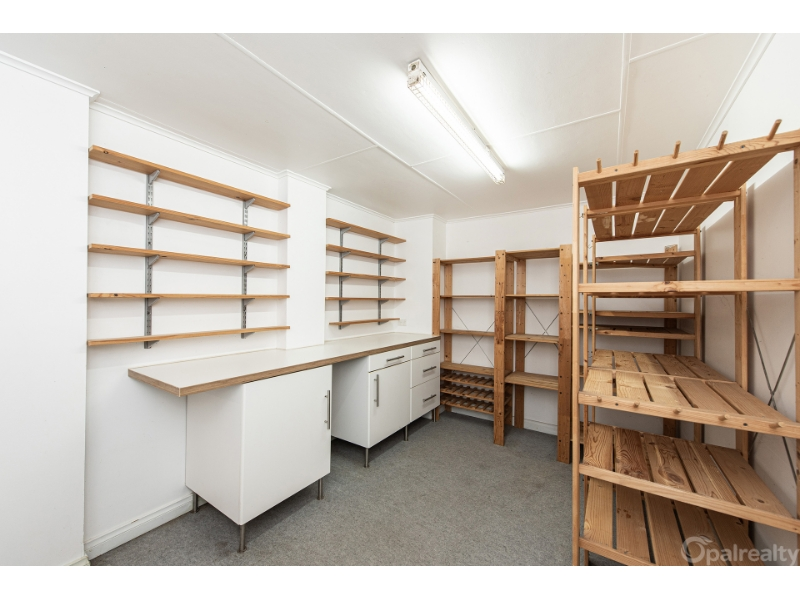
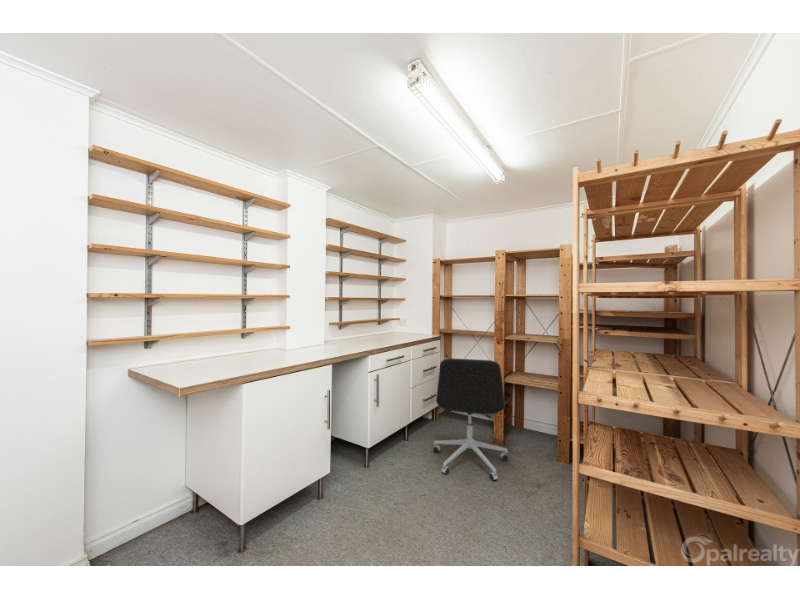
+ office chair (469, 406)
